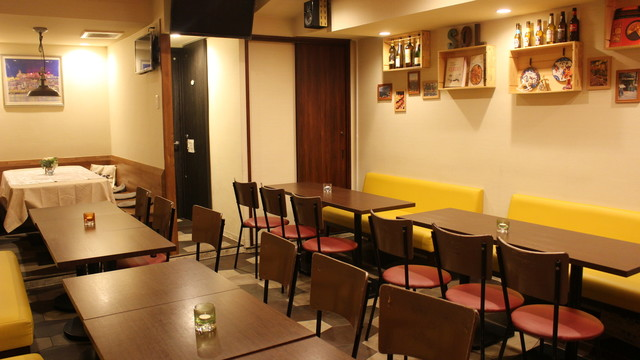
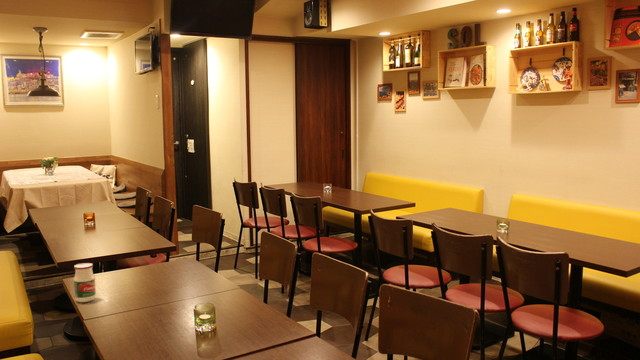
+ jar (84, 282)
